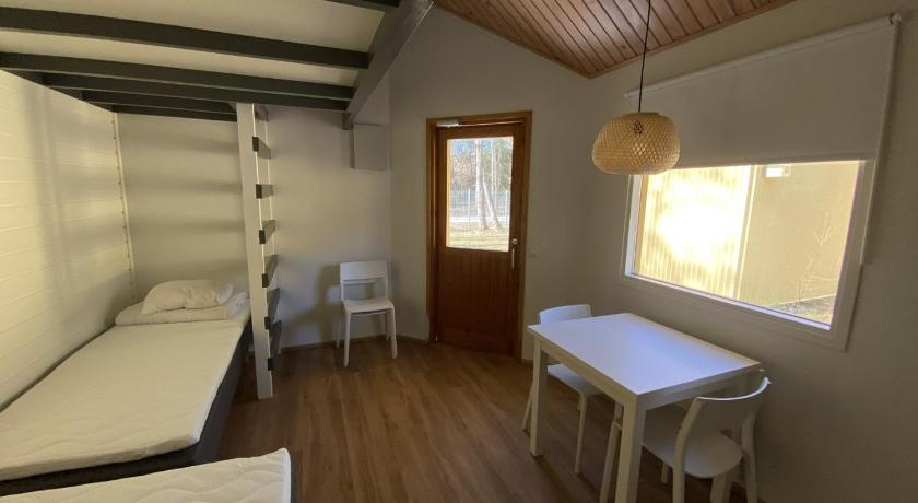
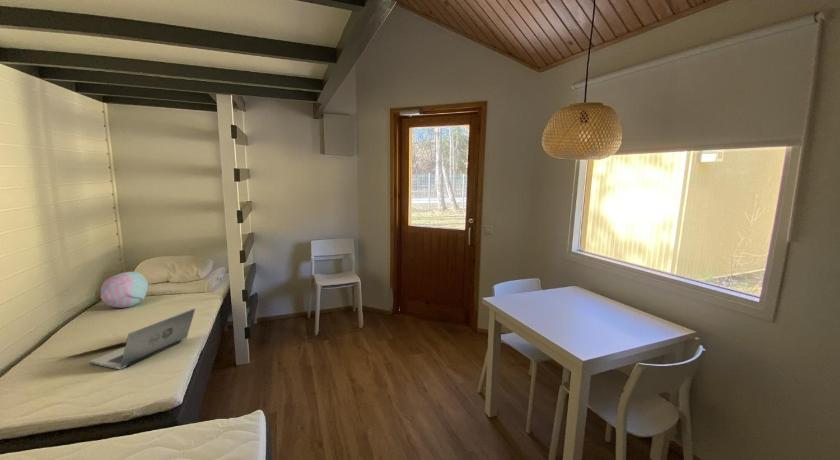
+ laptop (146, 334)
+ cushion (124, 289)
